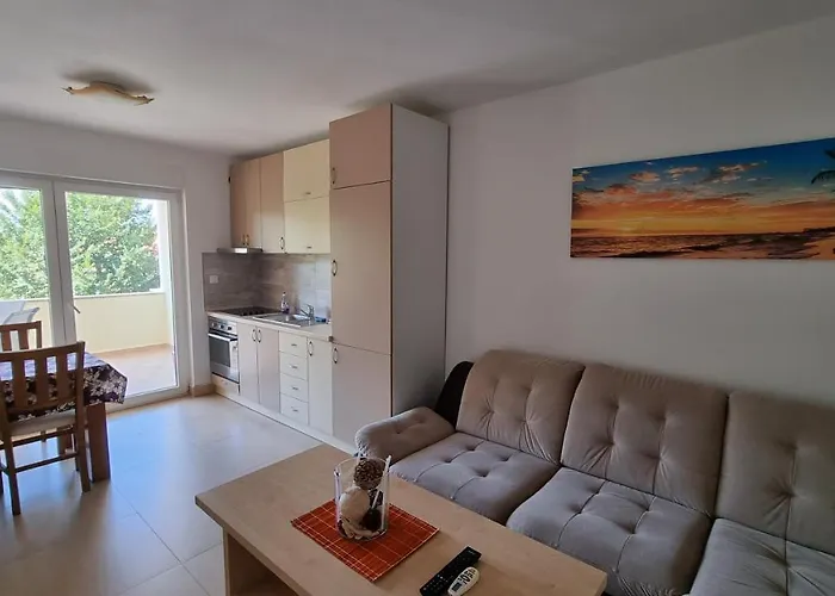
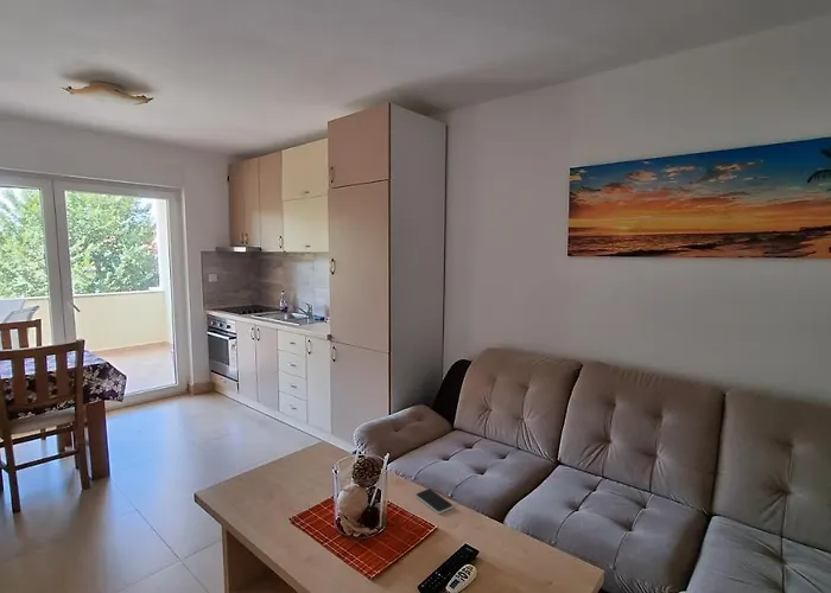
+ smartphone (433, 500)
